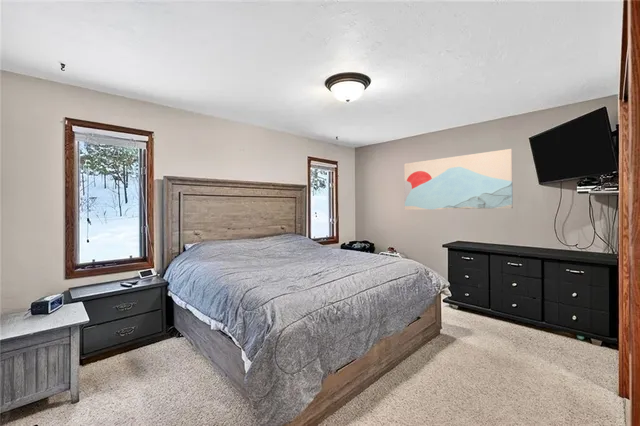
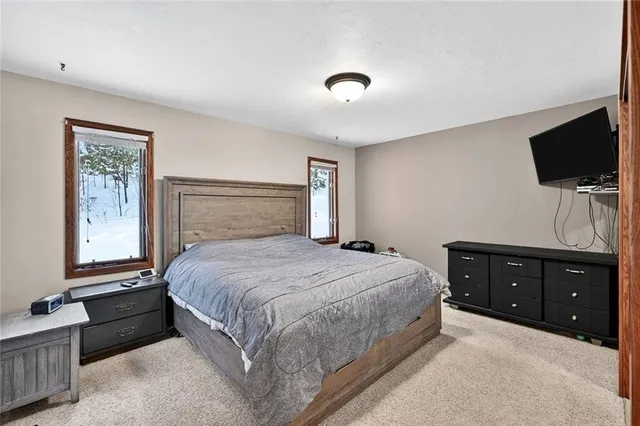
- wall art (451, 183)
